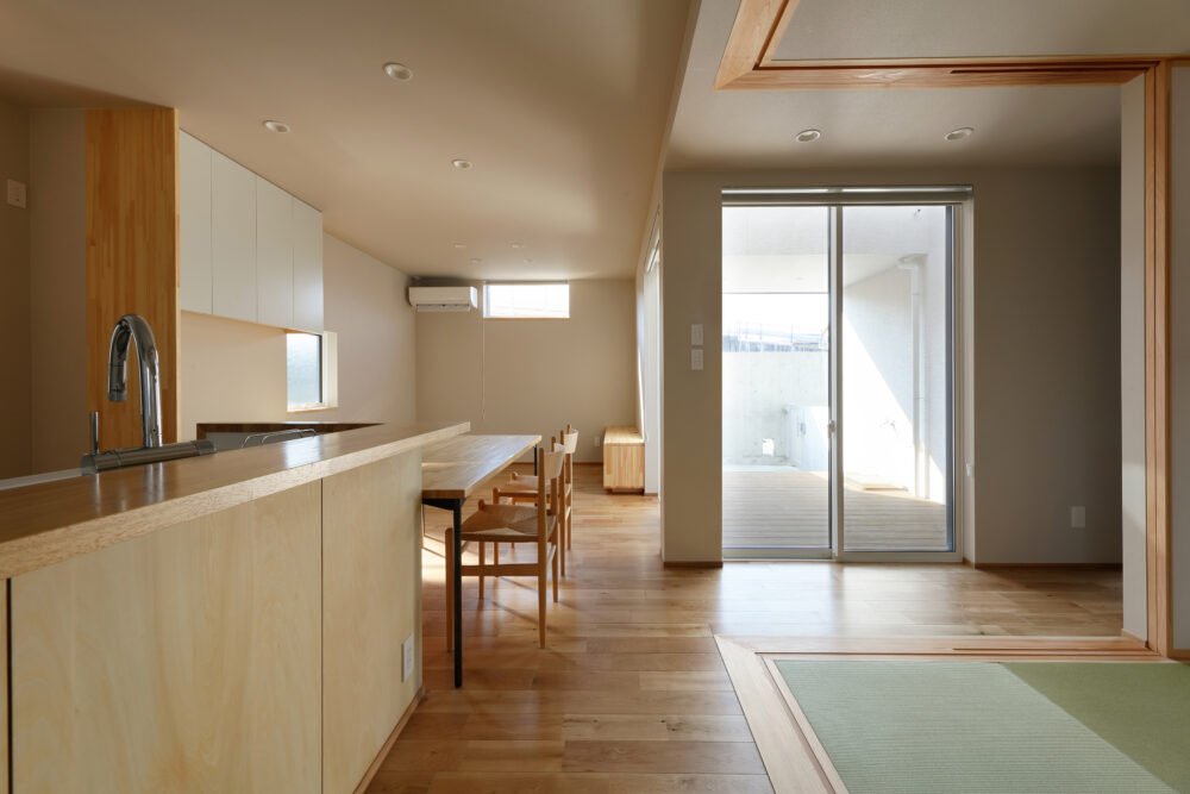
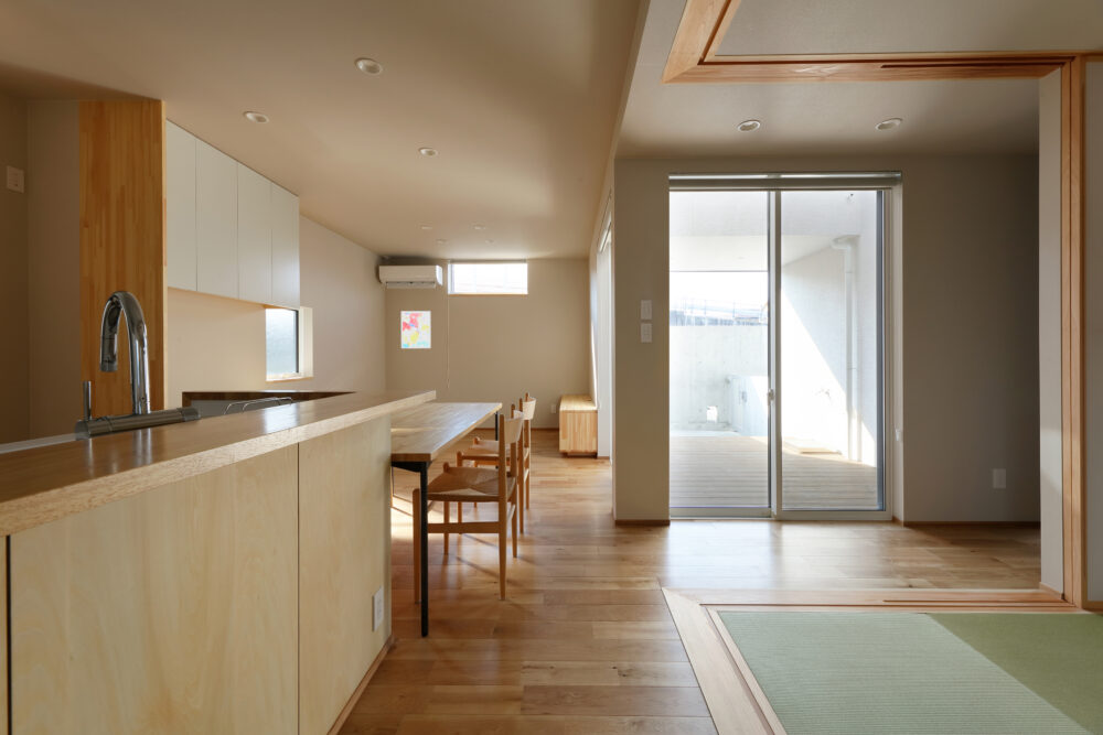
+ wall art (416, 329)
